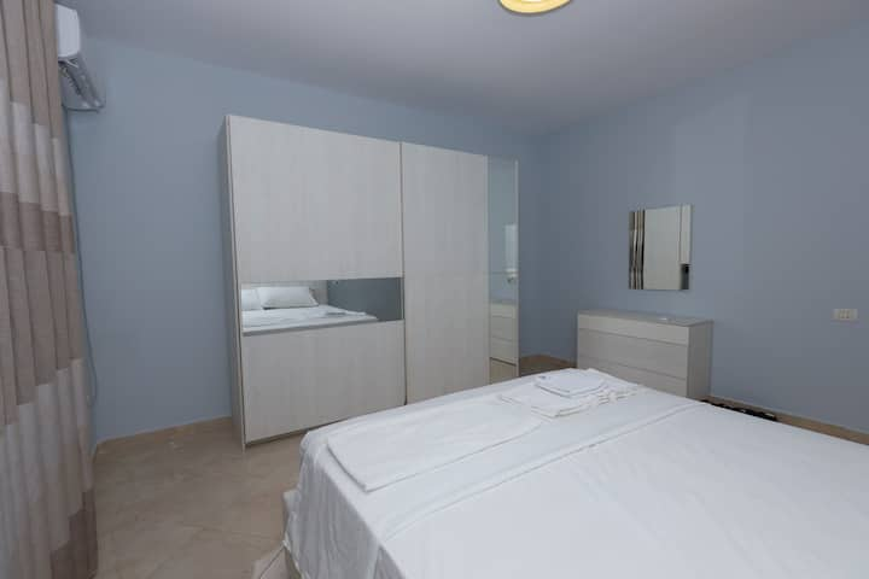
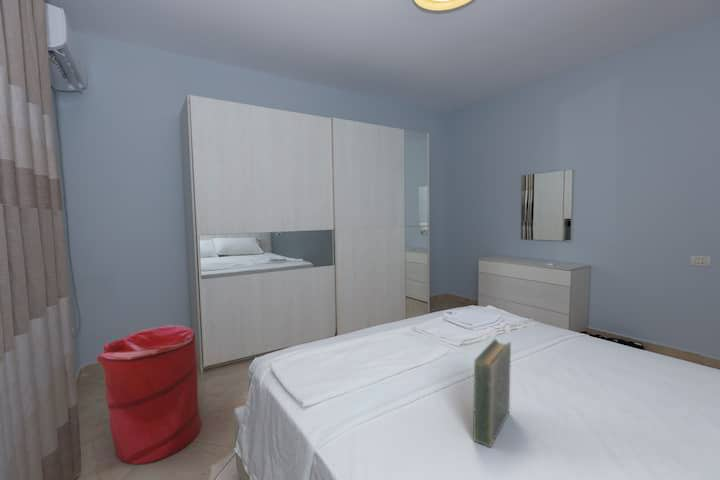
+ book (493, 388)
+ laundry hamper (153, 387)
